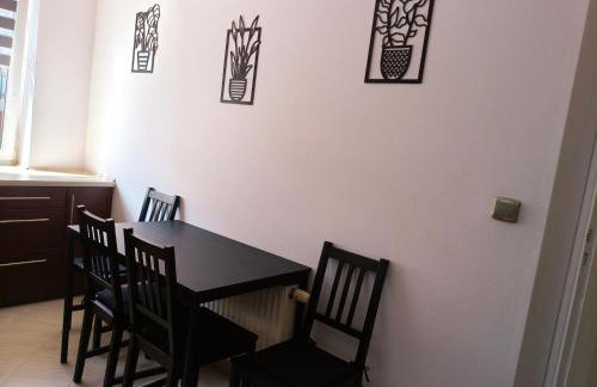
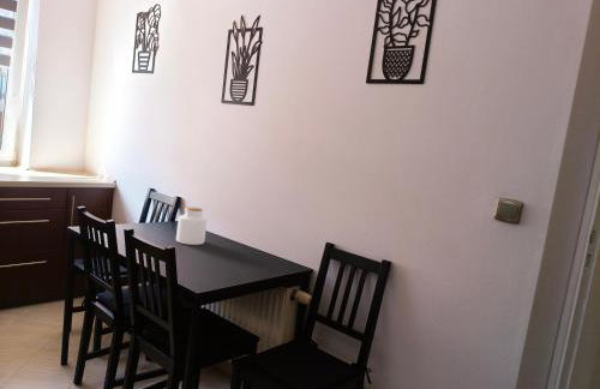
+ jar (193, 225)
